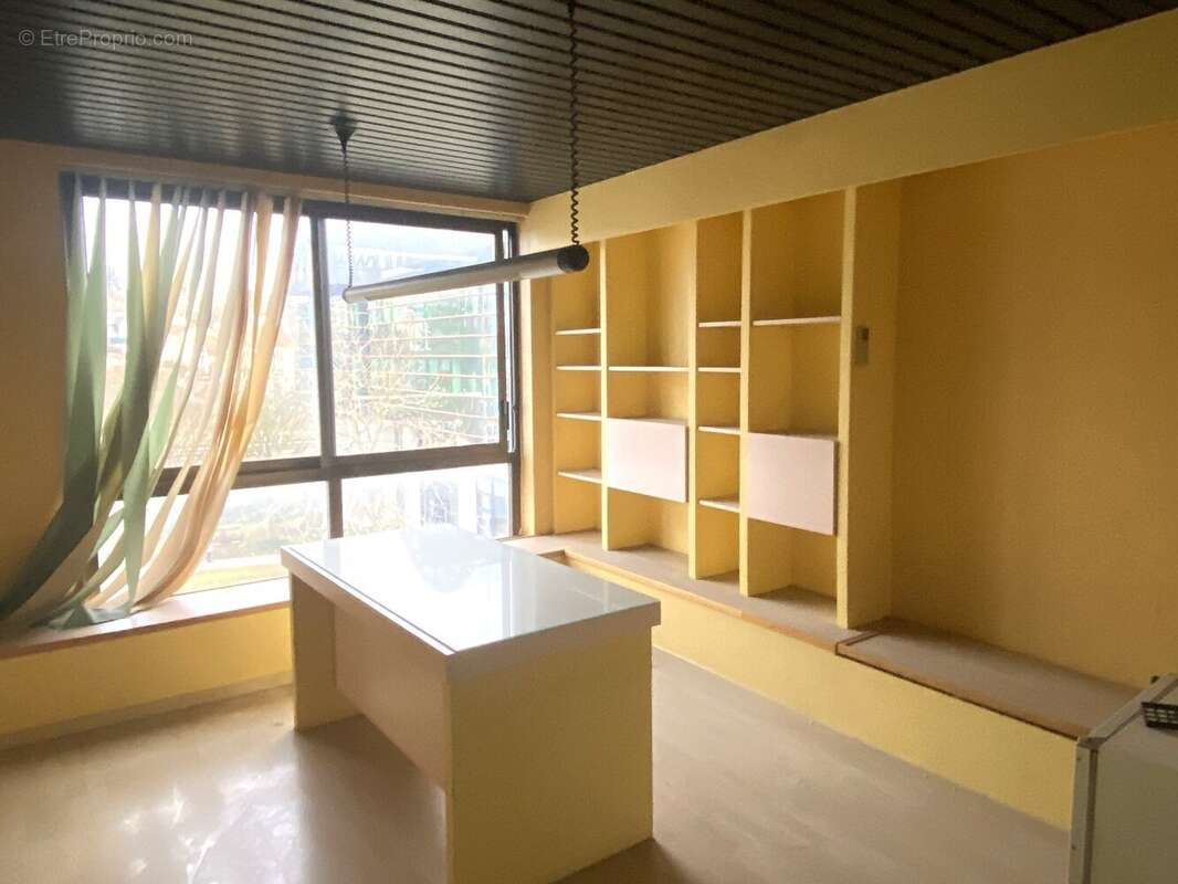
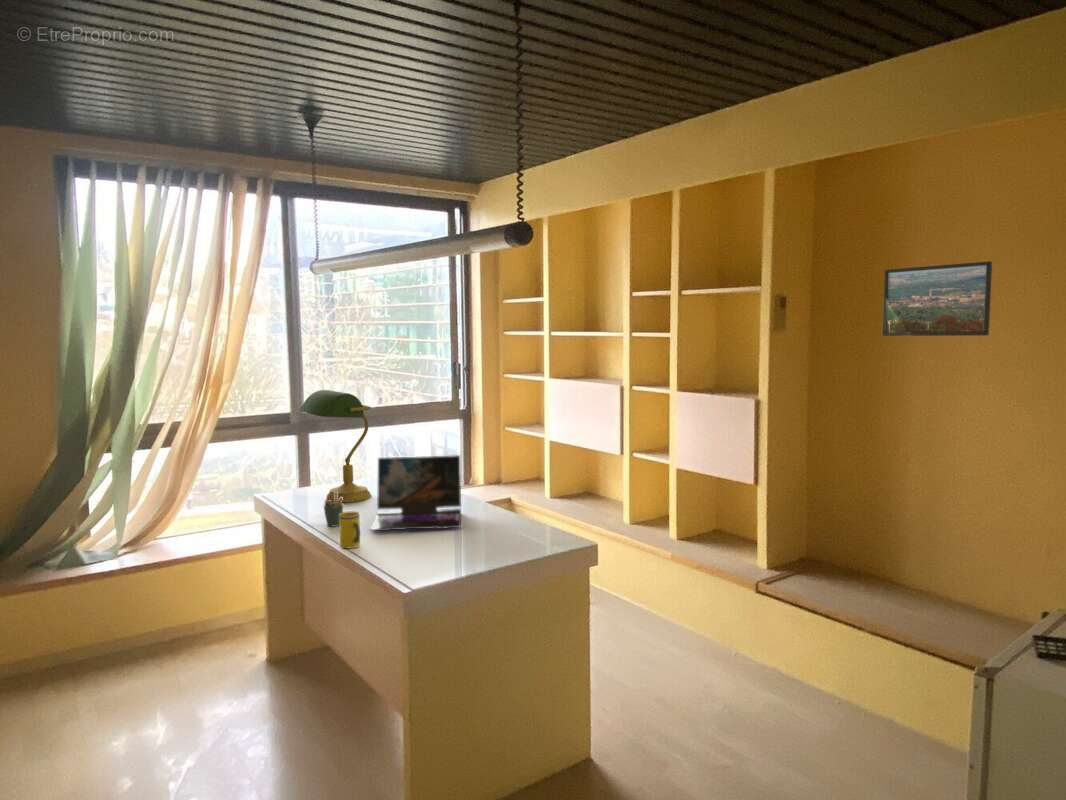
+ mug (351, 530)
+ pen holder (333, 509)
+ desk lamp (350, 451)
+ laptop (417, 491)
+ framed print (934, 300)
